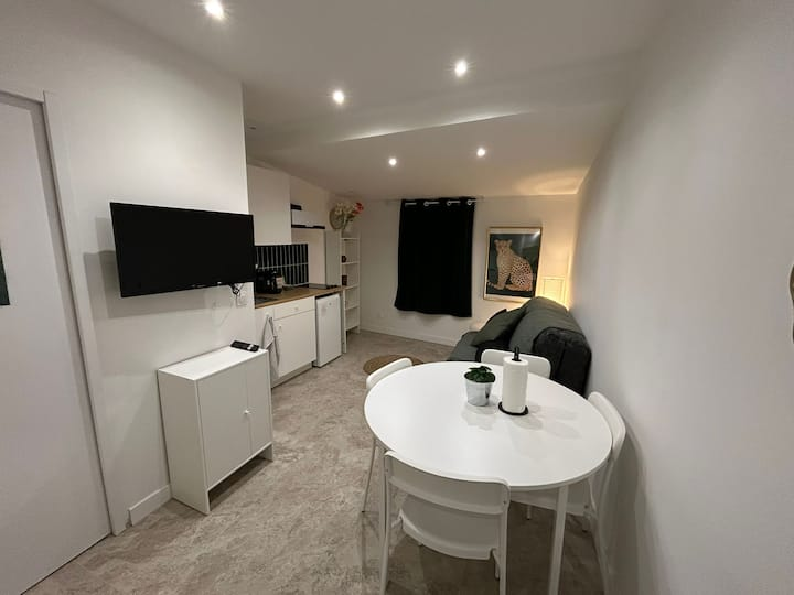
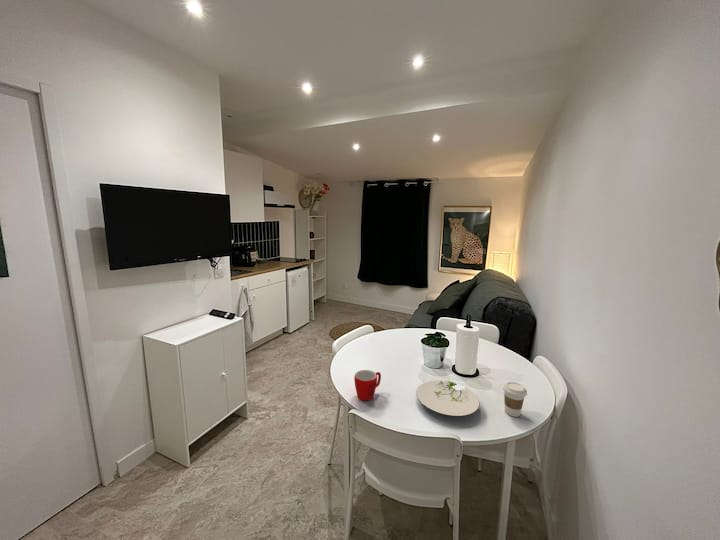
+ plate (446, 399)
+ coffee cup (513, 399)
+ mug (368, 384)
